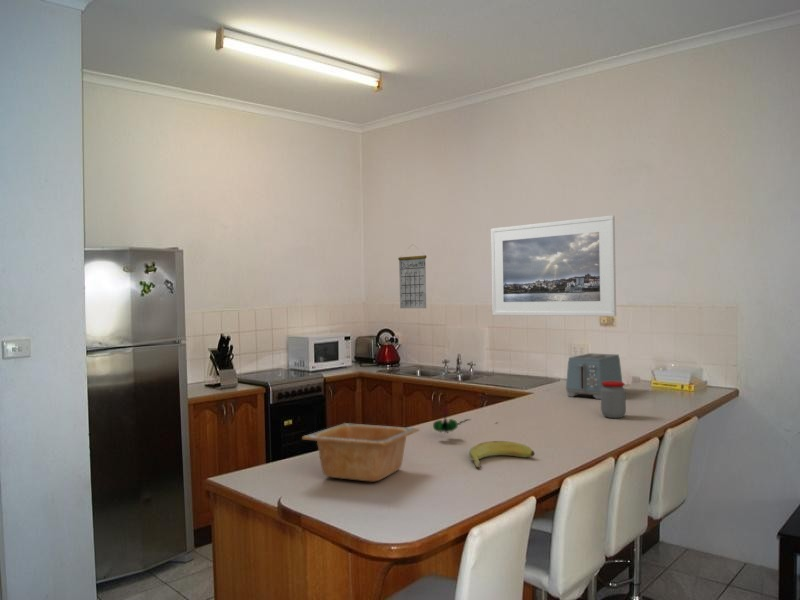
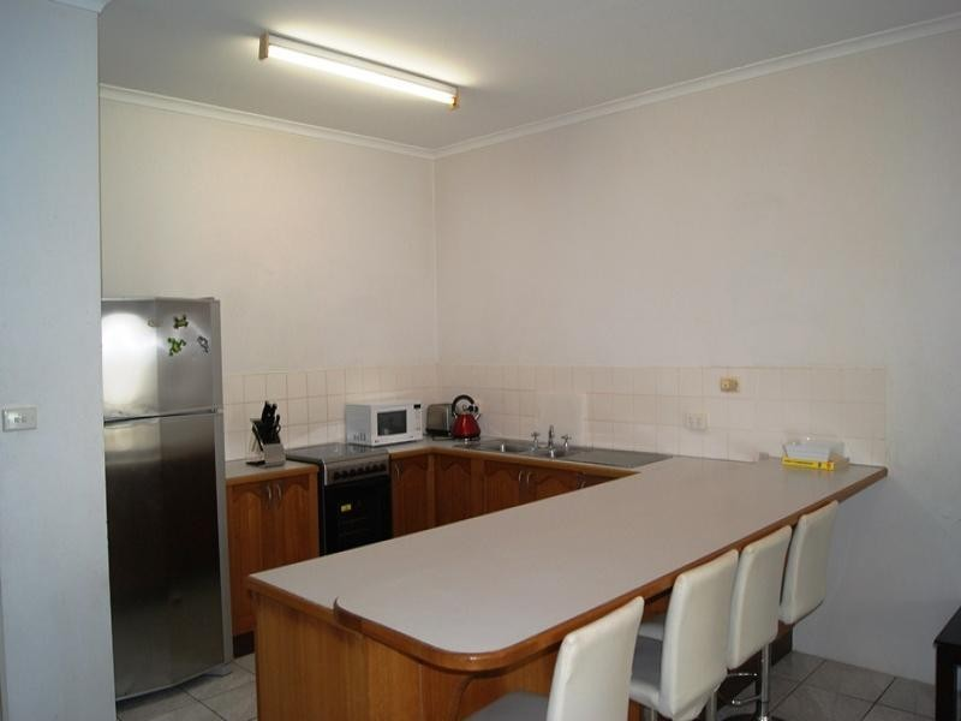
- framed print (548, 269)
- jar (613, 399)
- banana (496, 453)
- serving bowl (363, 452)
- plant (460, 421)
- toaster (593, 375)
- calendar (412, 276)
